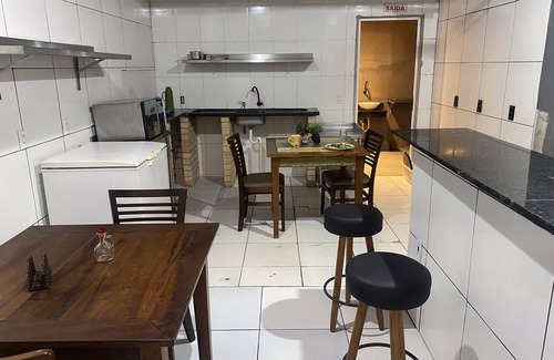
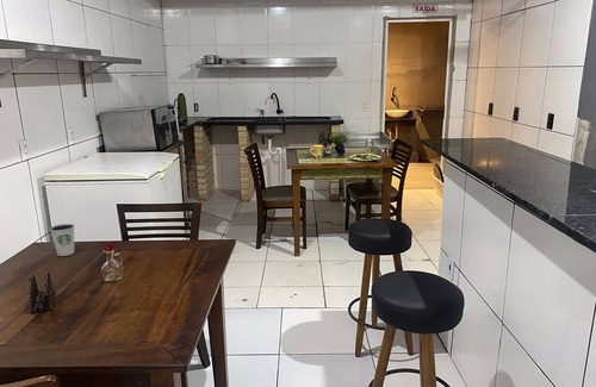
+ dixie cup (63, 239)
